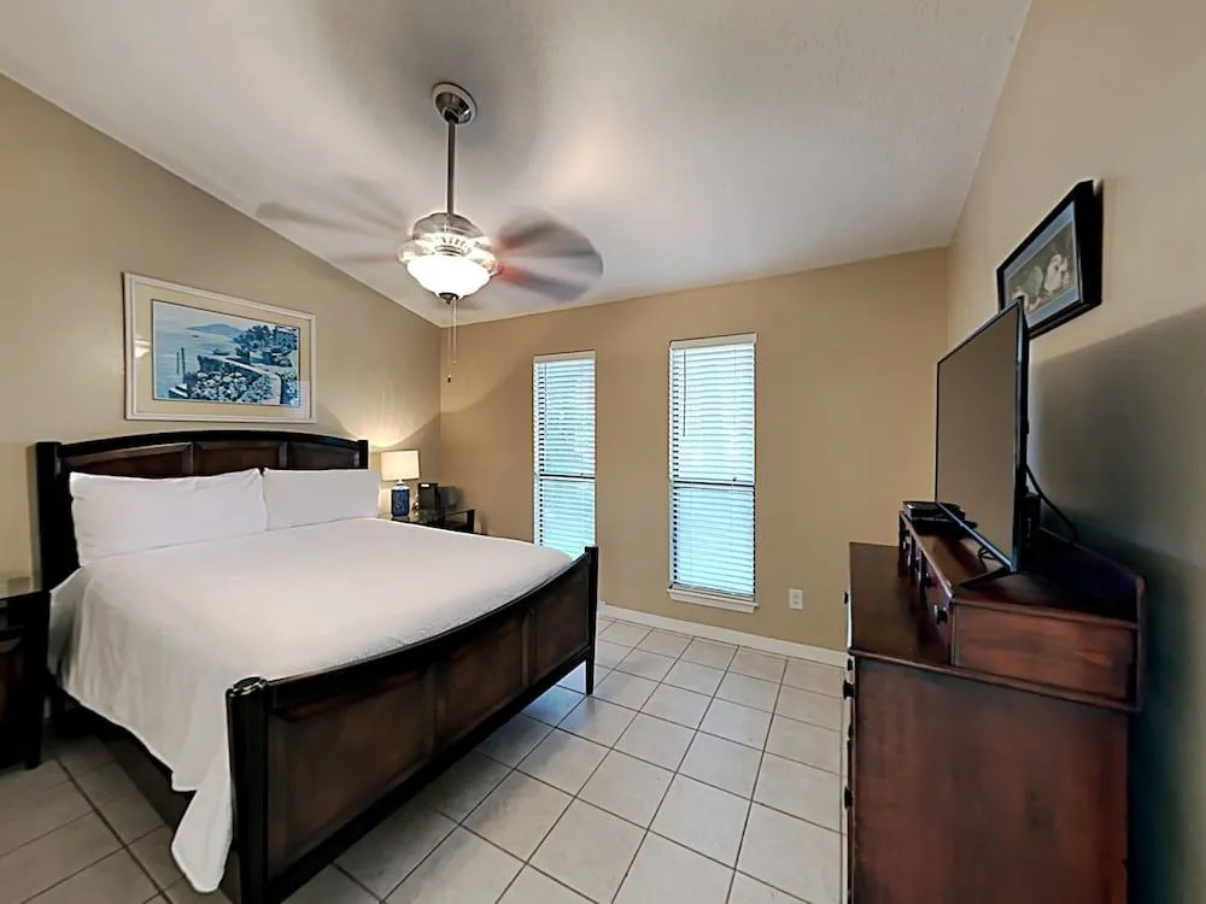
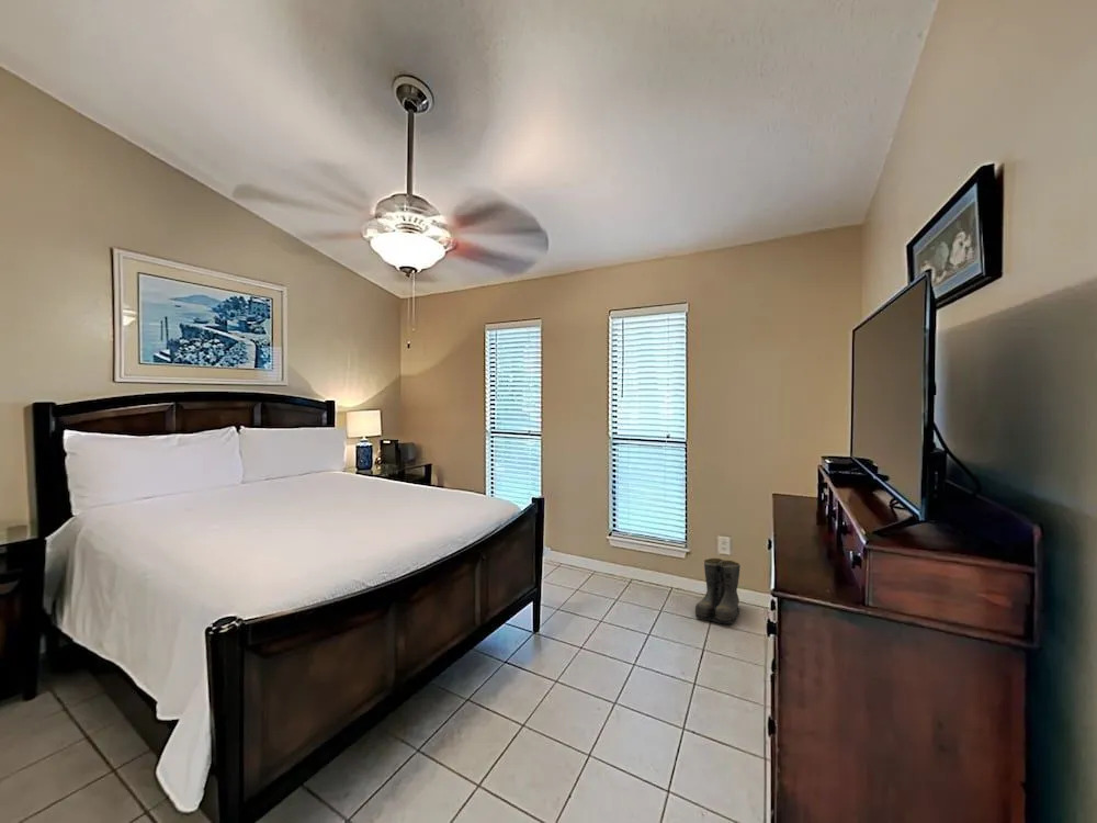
+ boots (717, 588)
